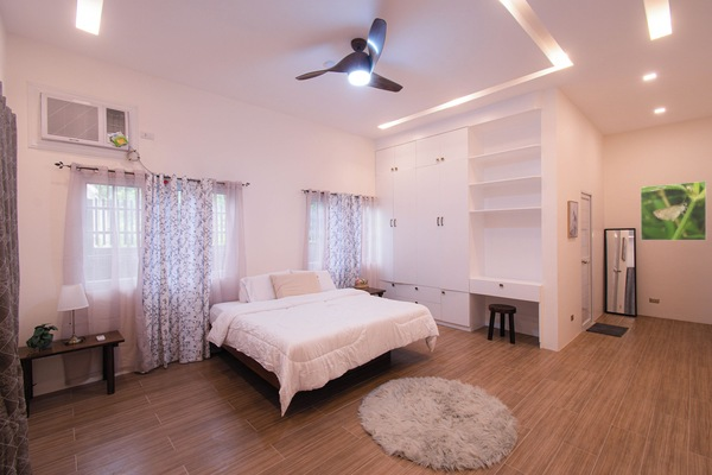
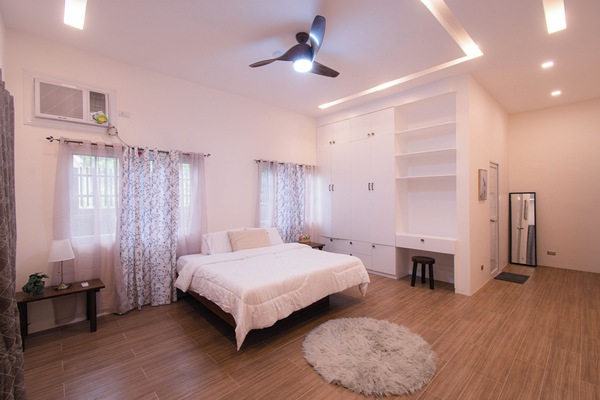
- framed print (672, 211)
